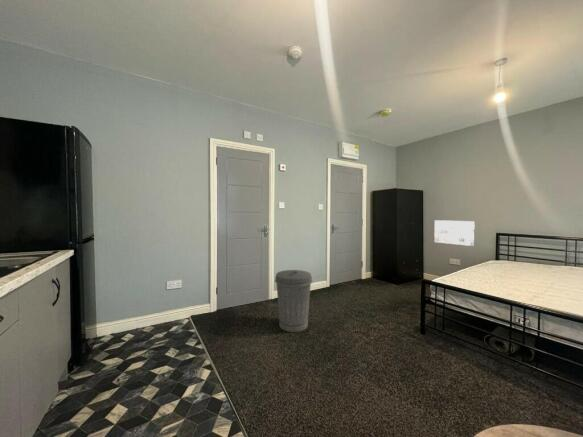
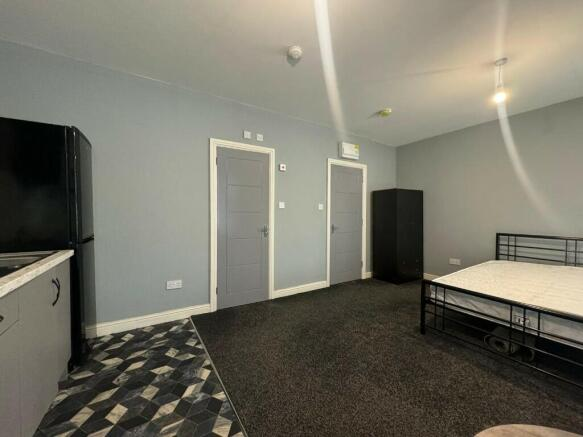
- trash can (293, 298)
- wall art (453, 232)
